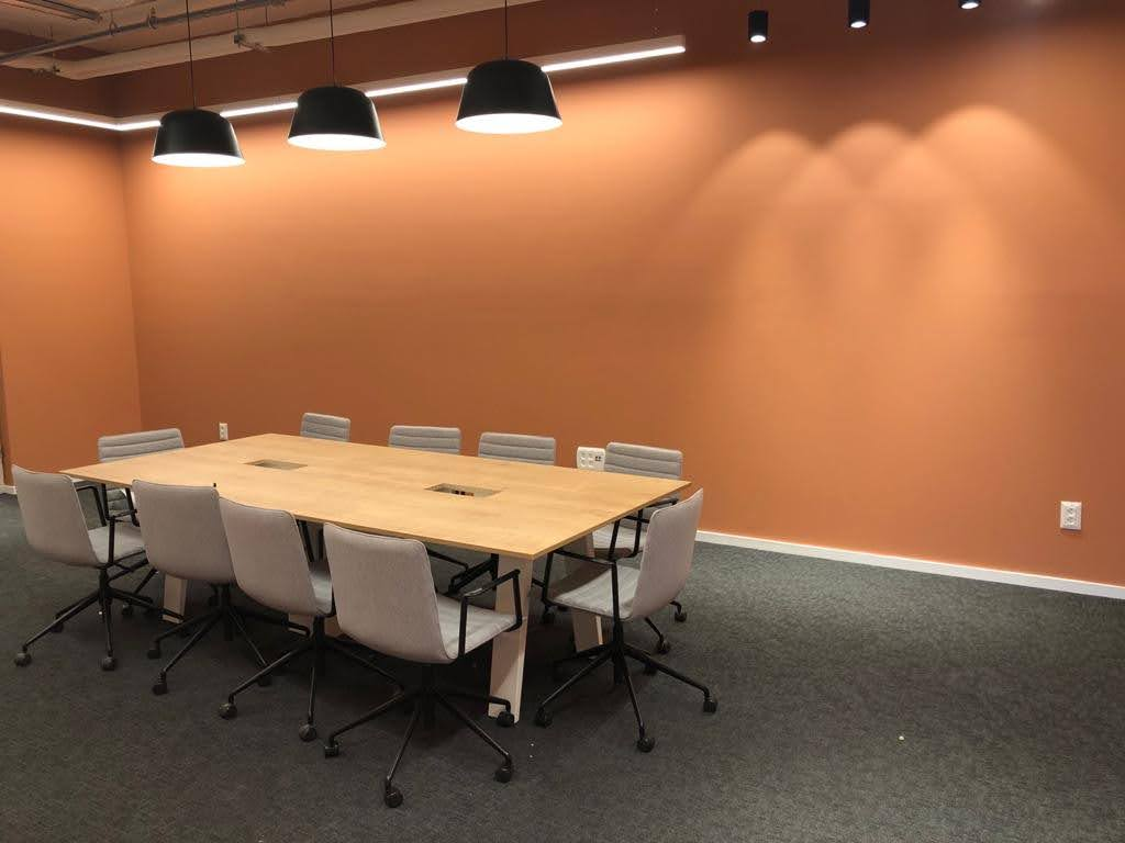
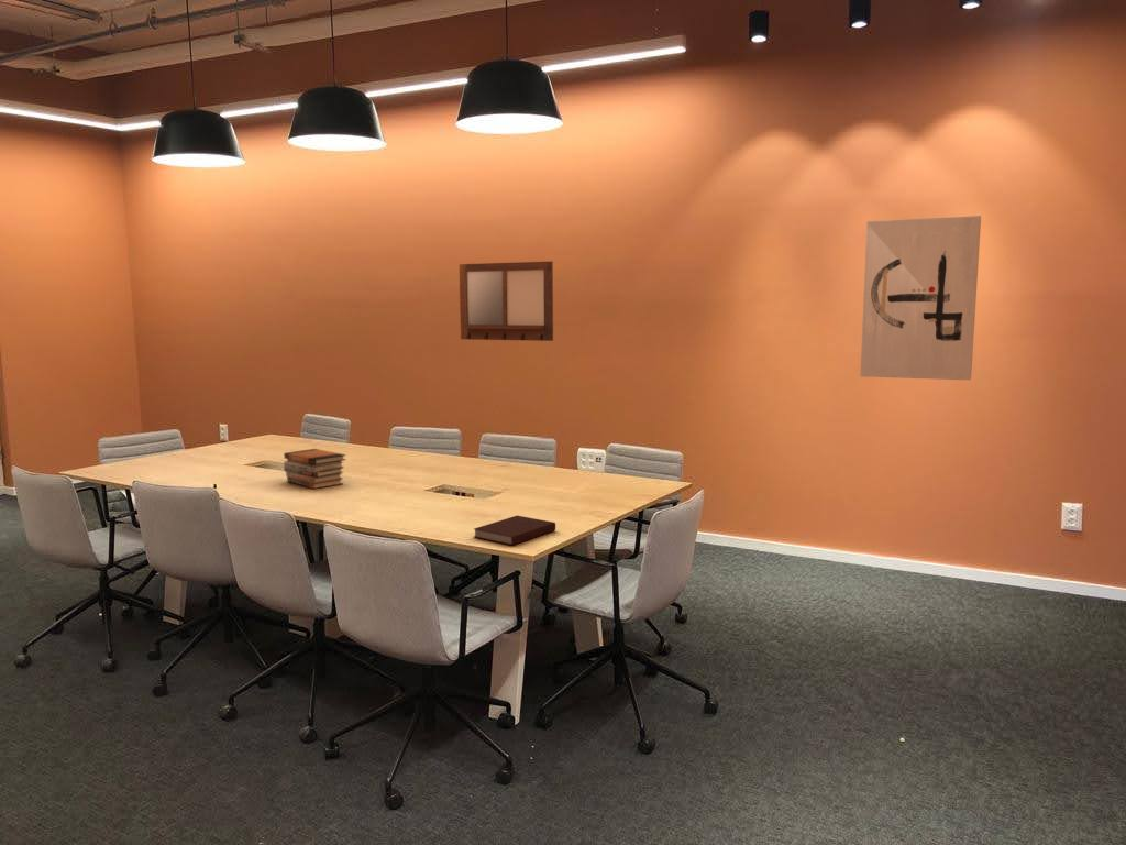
+ book stack (313, 468)
+ writing board (503, 301)
+ notebook (515, 529)
+ wall art (918, 299)
